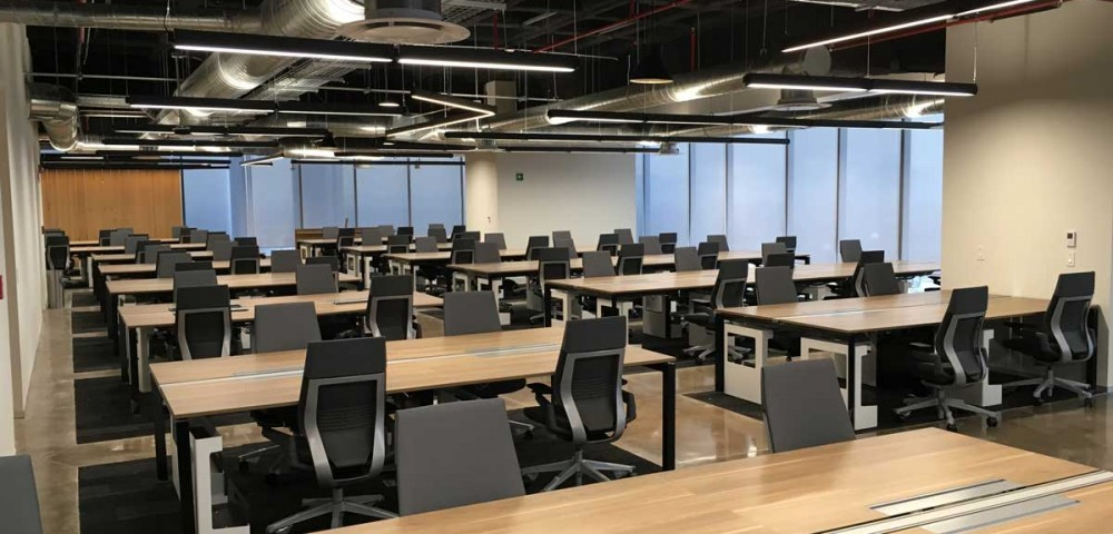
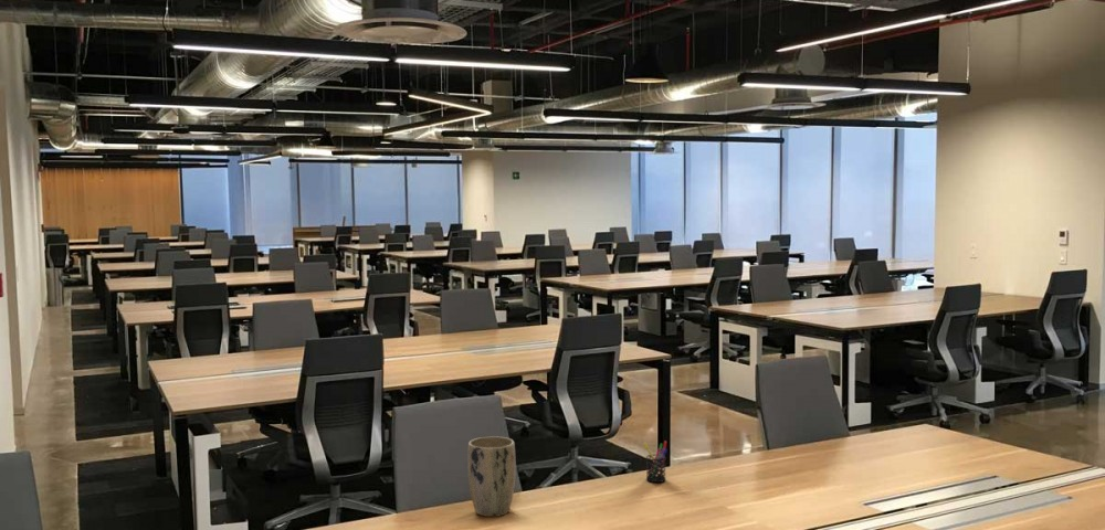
+ plant pot (492, 476)
+ pen holder (657, 459)
